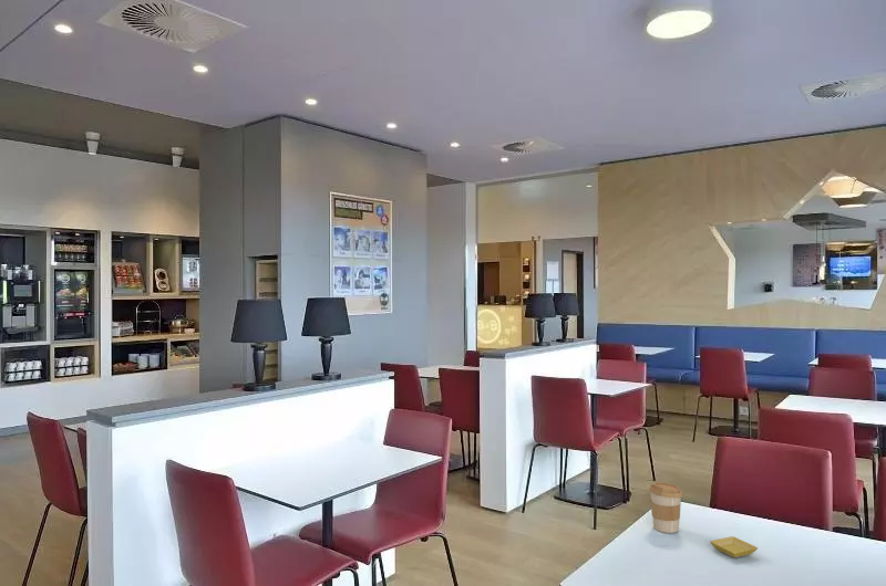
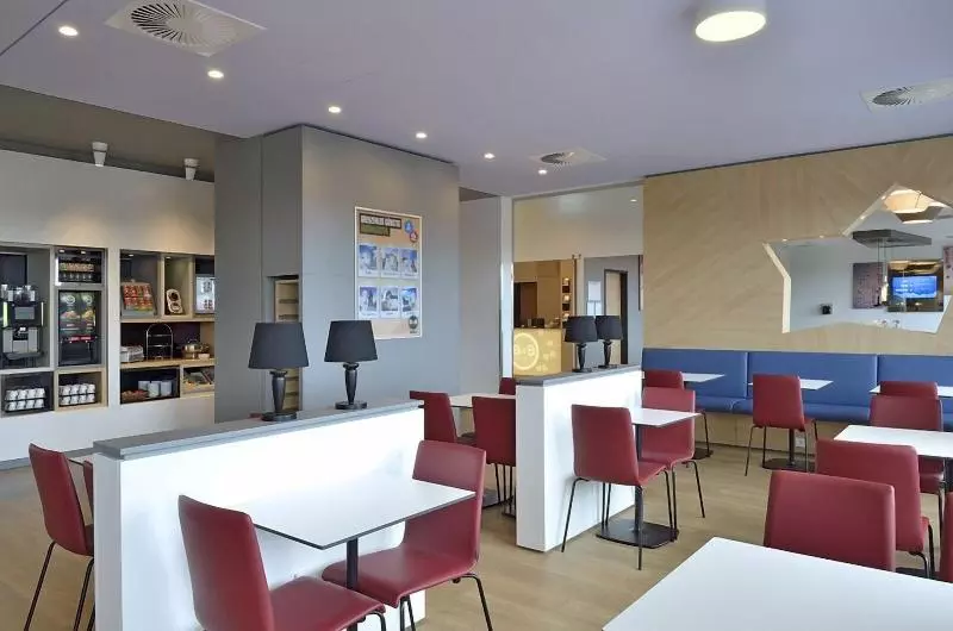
- saucer (733, 547)
- coffee cup (666, 505)
